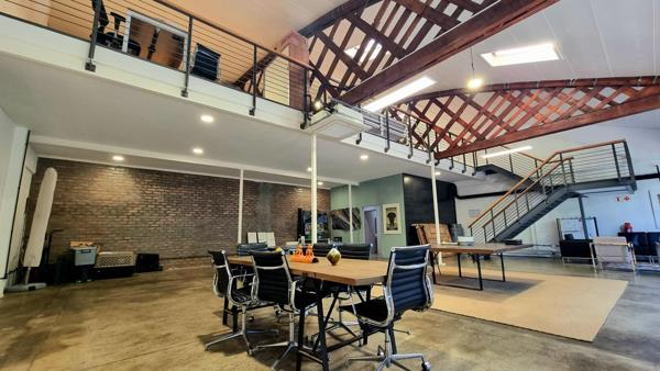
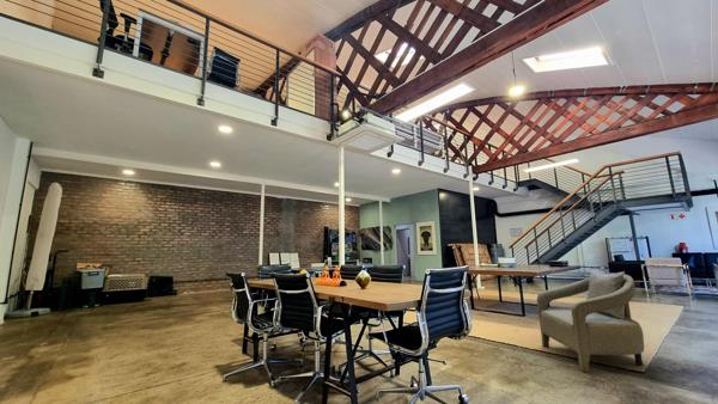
+ armchair (590, 312)
